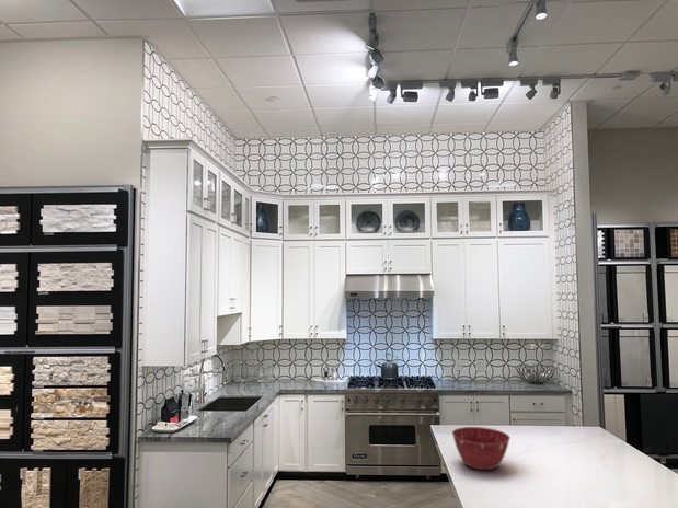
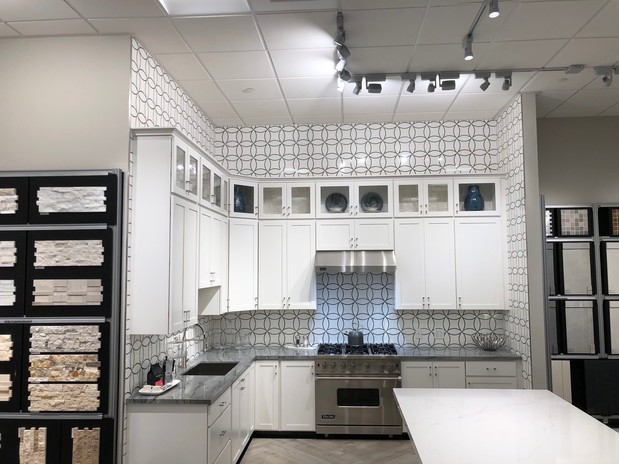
- mixing bowl (481, 449)
